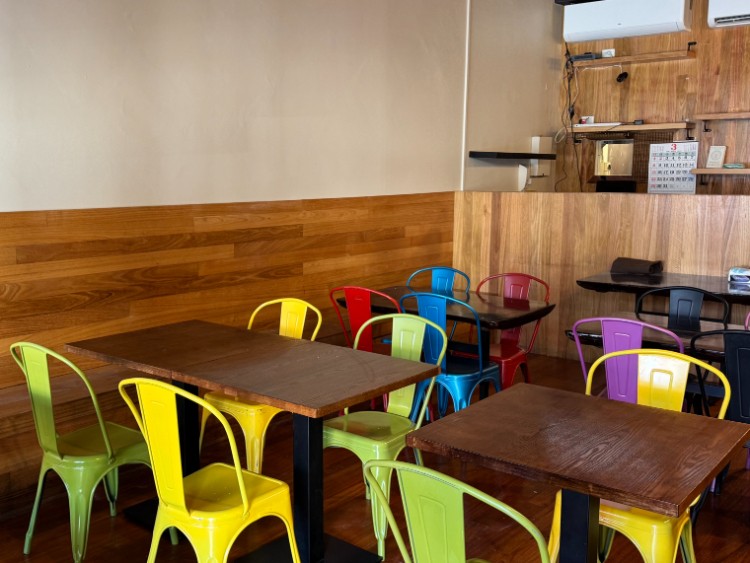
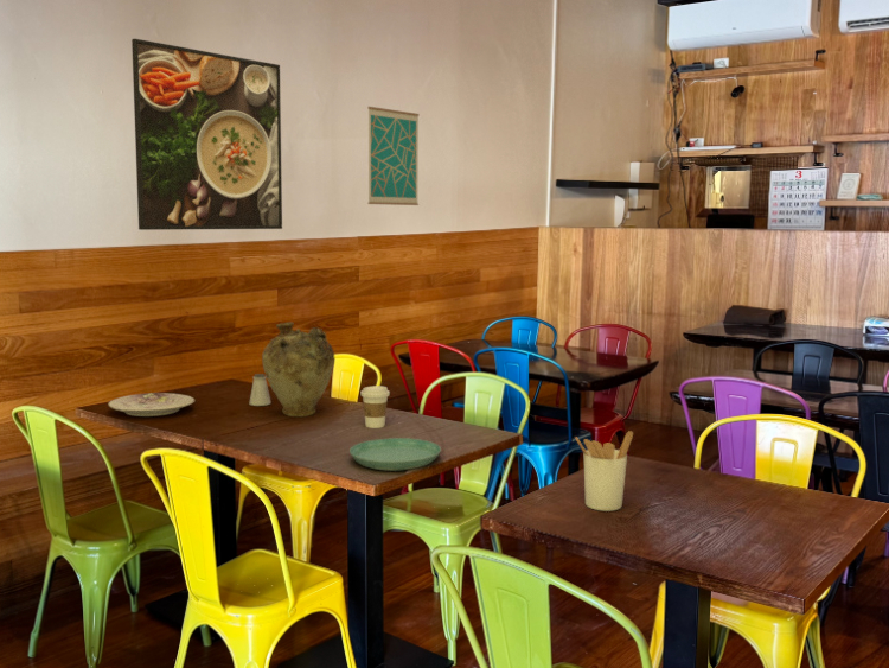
+ coffee cup (375, 407)
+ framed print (213, 141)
+ saltshaker (260, 388)
+ plate (152, 406)
+ wall art (394, 158)
+ saucer (395, 454)
+ vase (299, 369)
+ utensil holder (602, 470)
